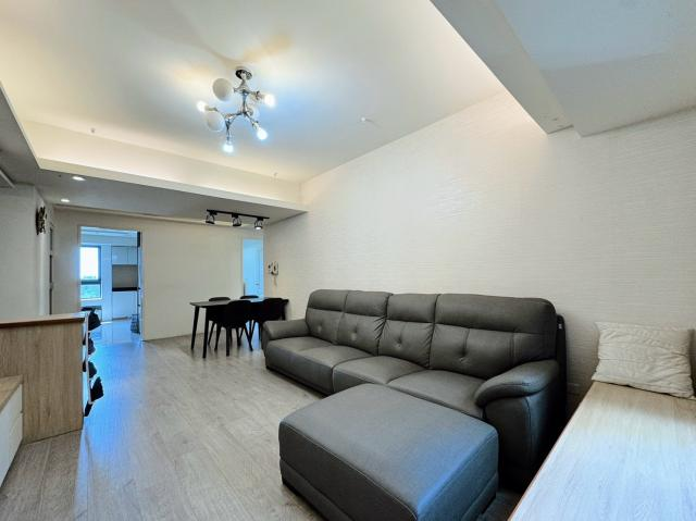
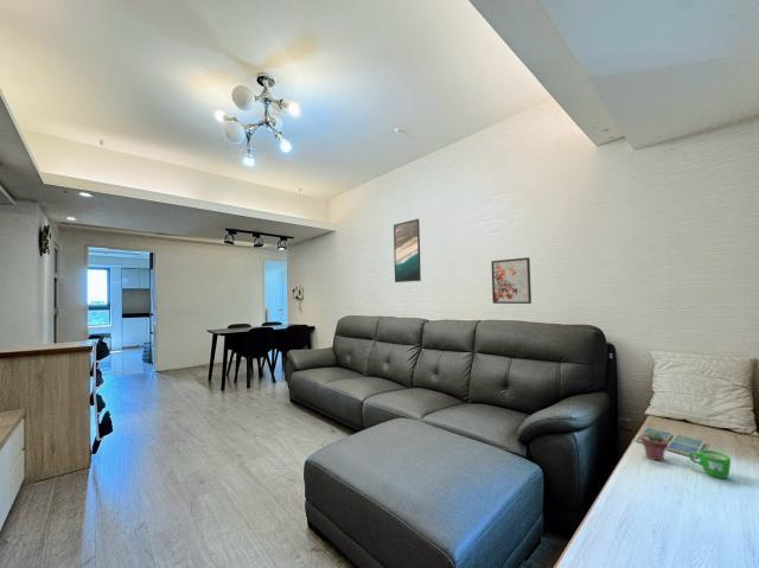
+ potted succulent (653, 443)
+ drink coaster (670, 441)
+ mug (709, 462)
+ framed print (406, 251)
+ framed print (510, 281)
